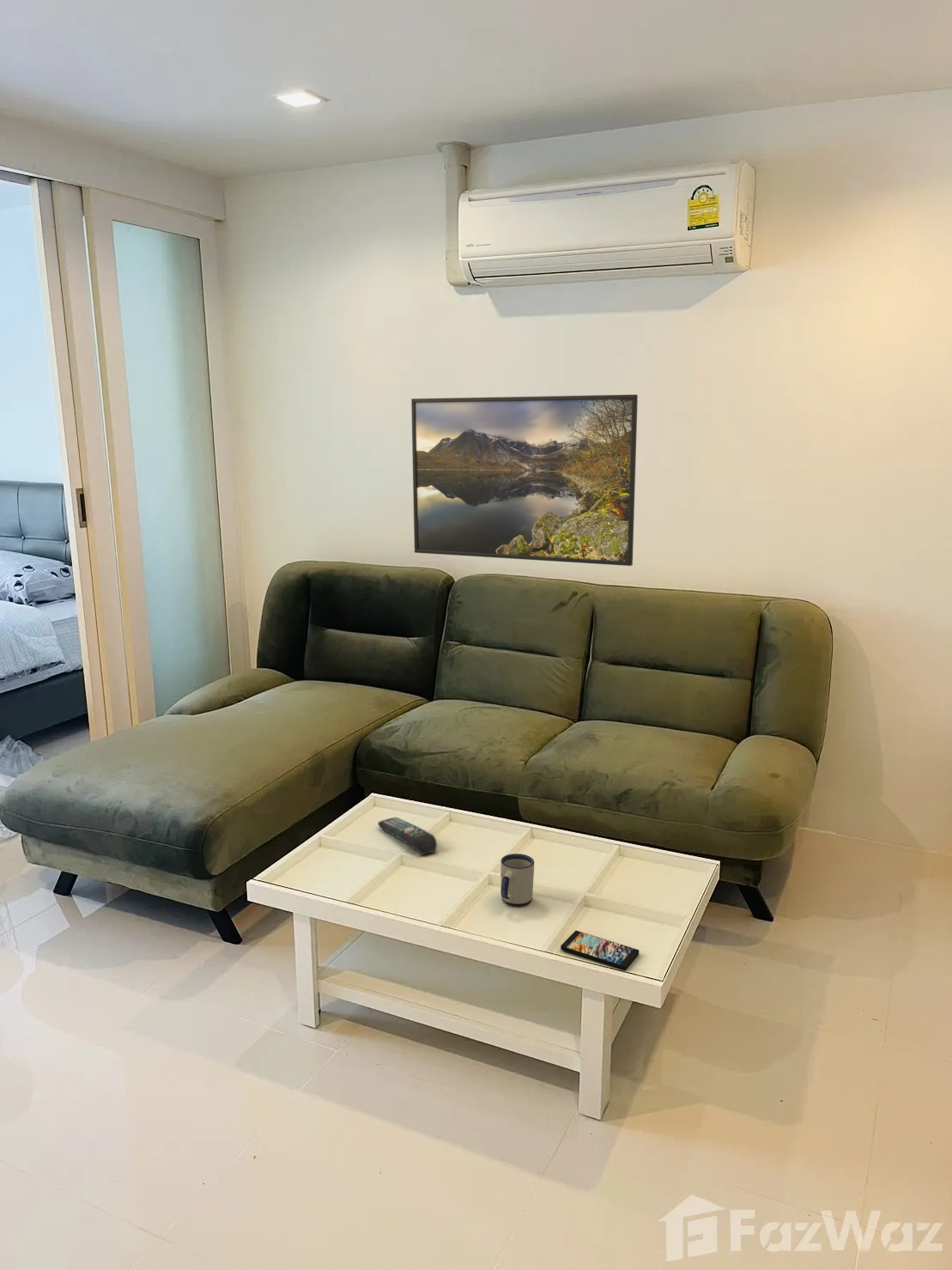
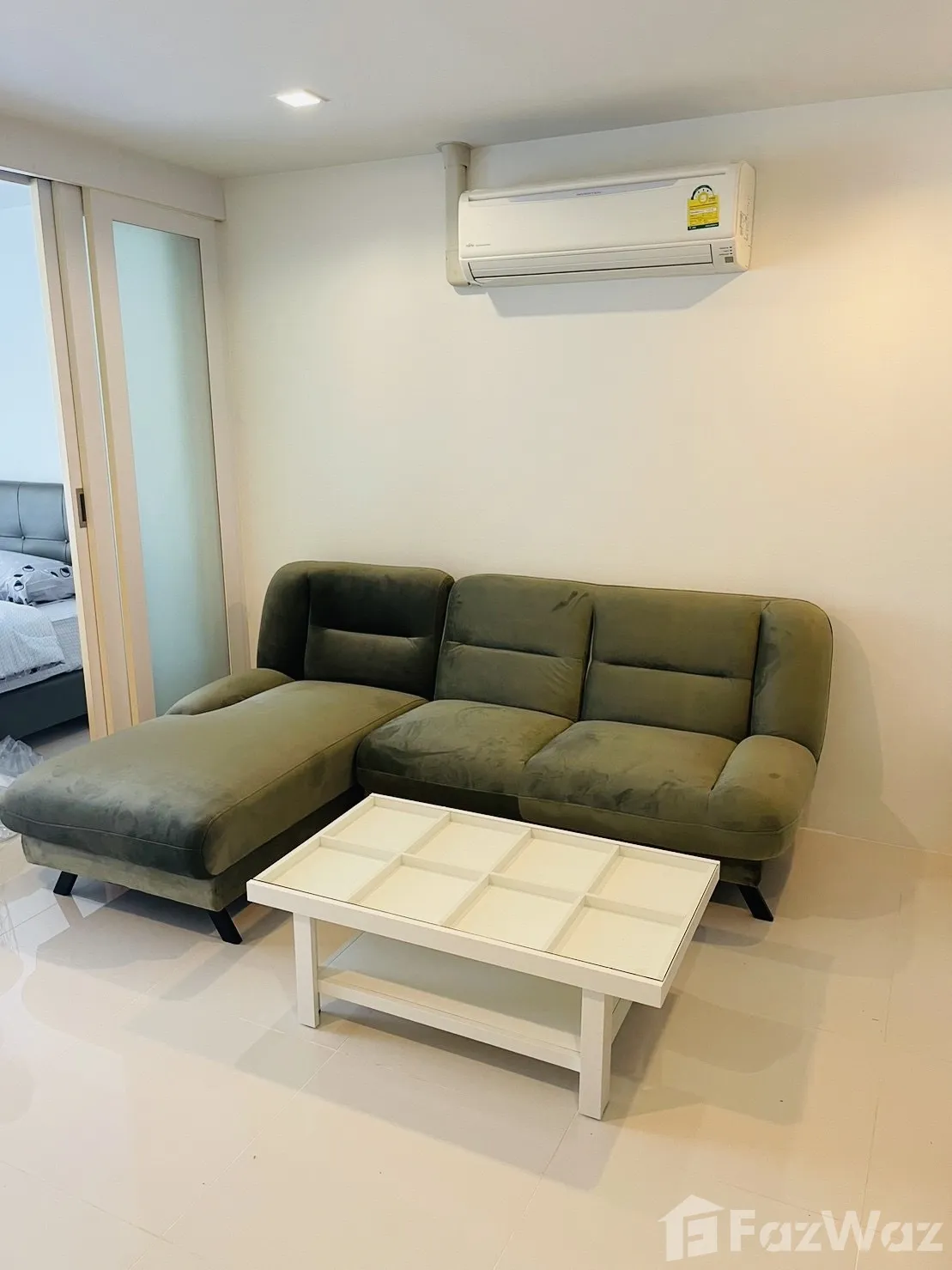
- mug (513, 882)
- smartphone (599, 950)
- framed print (518, 479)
- remote control (407, 833)
